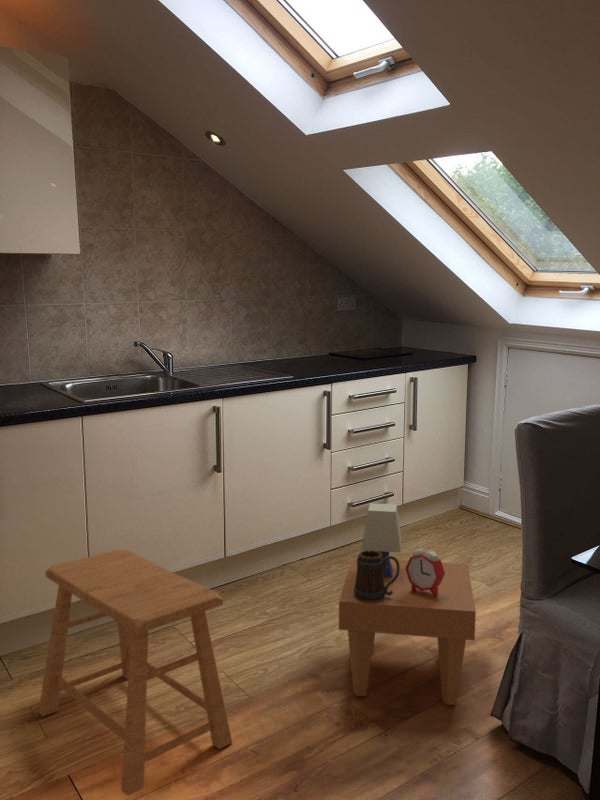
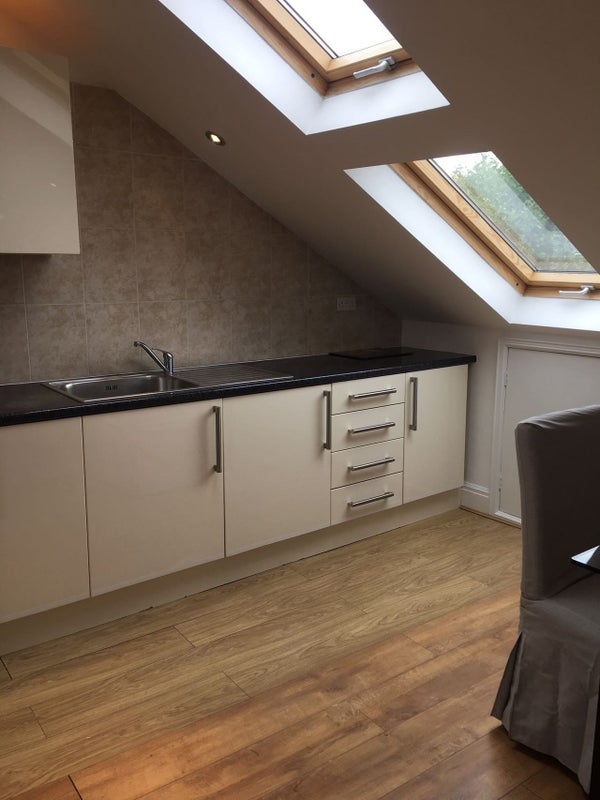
- stool (130, 654)
- mug (376, 574)
- side table (407, 596)
